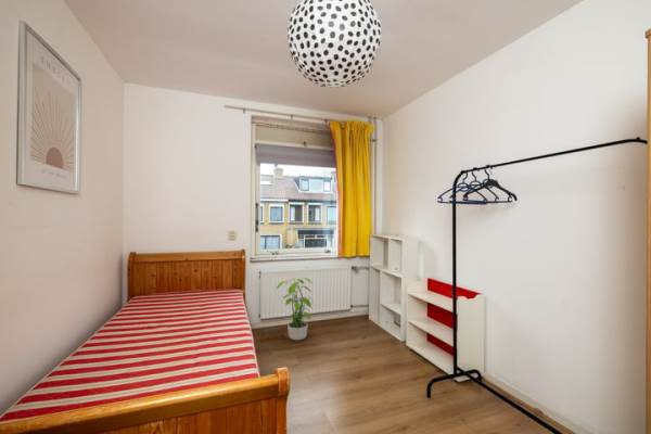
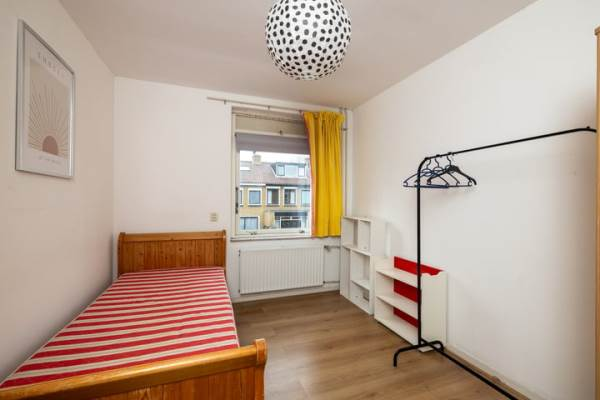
- potted plant (293, 308)
